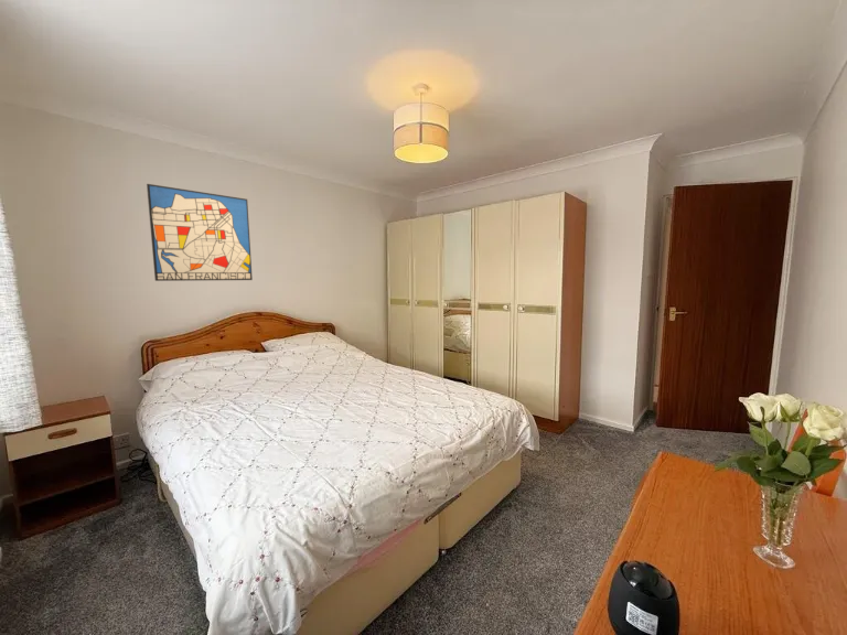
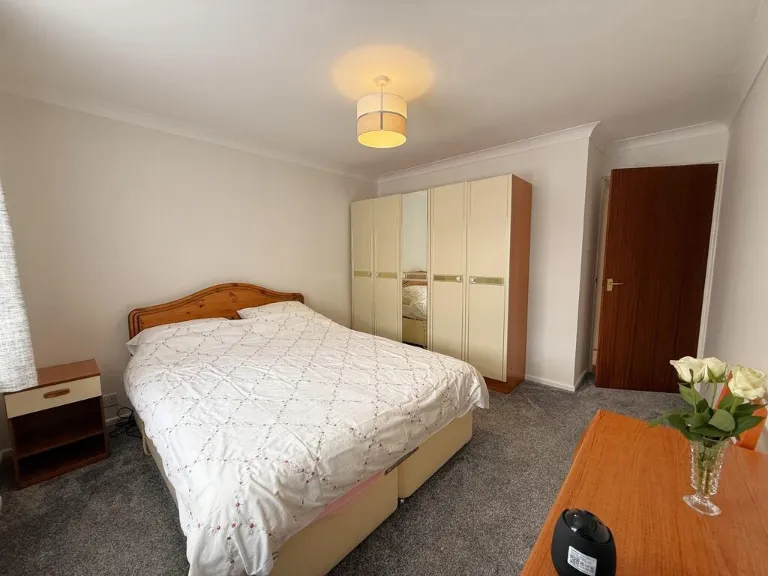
- wall art (204, 236)
